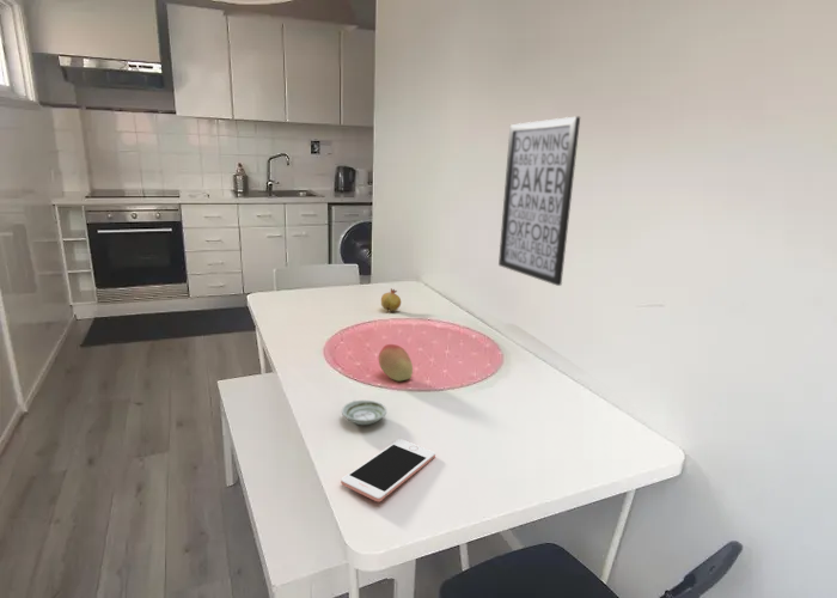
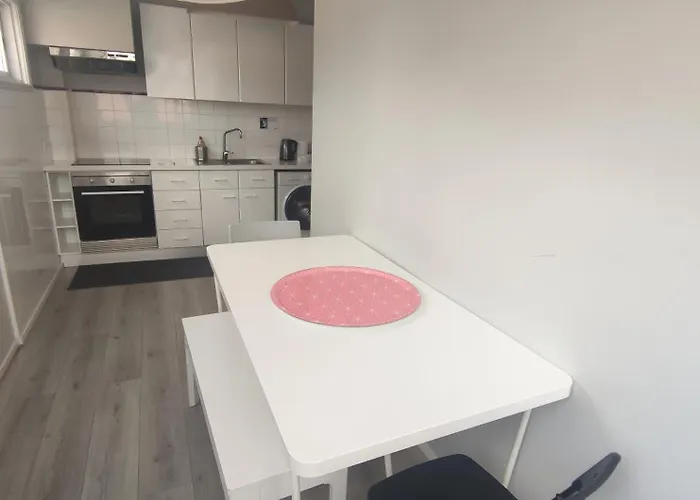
- cell phone (390, 466)
- wall art (533, 200)
- fruit (395, 361)
- fruit (390, 299)
- saucer (363, 414)
